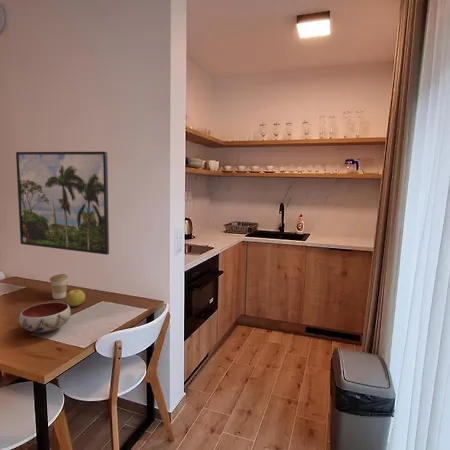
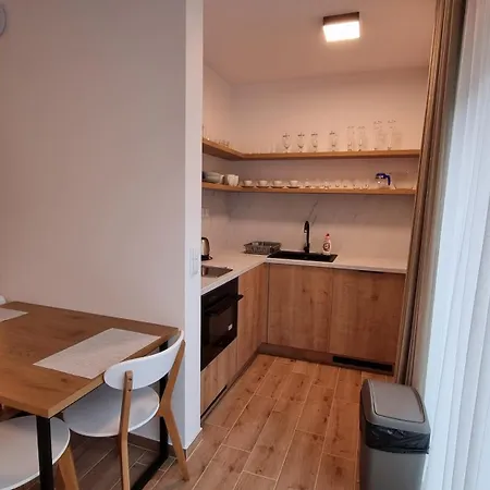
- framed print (60, 201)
- coffee cup (59, 285)
- fruit (75, 297)
- bowl (46, 319)
